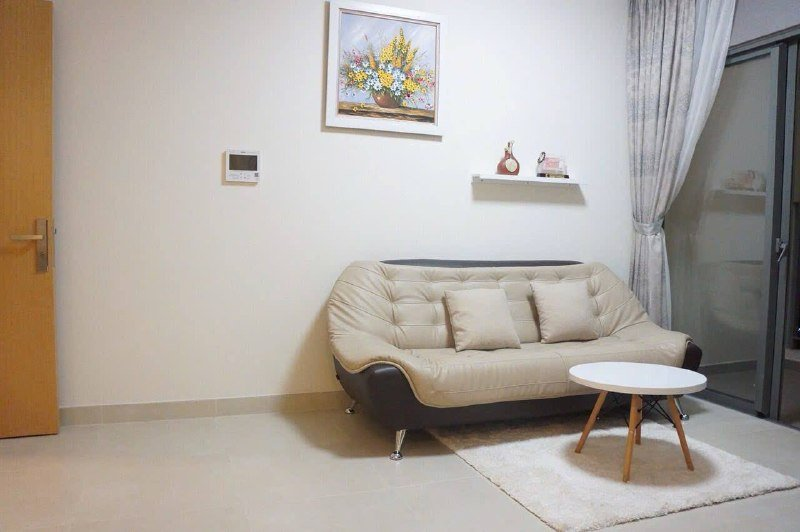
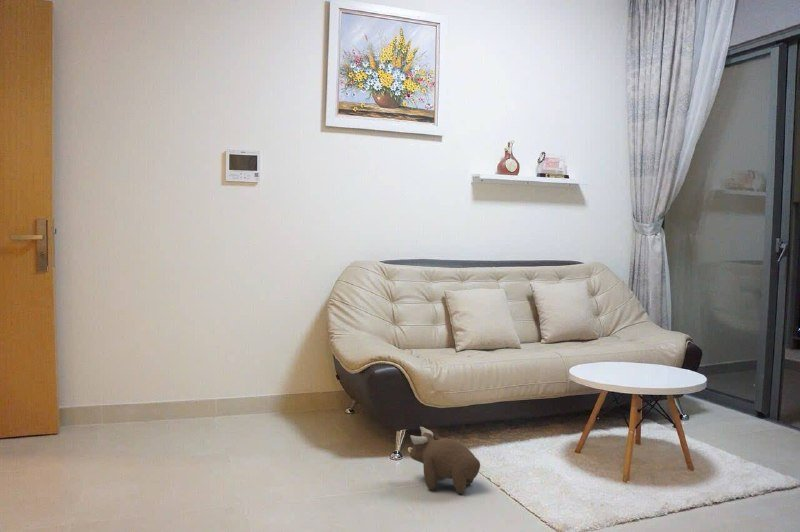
+ plush toy (443, 459)
